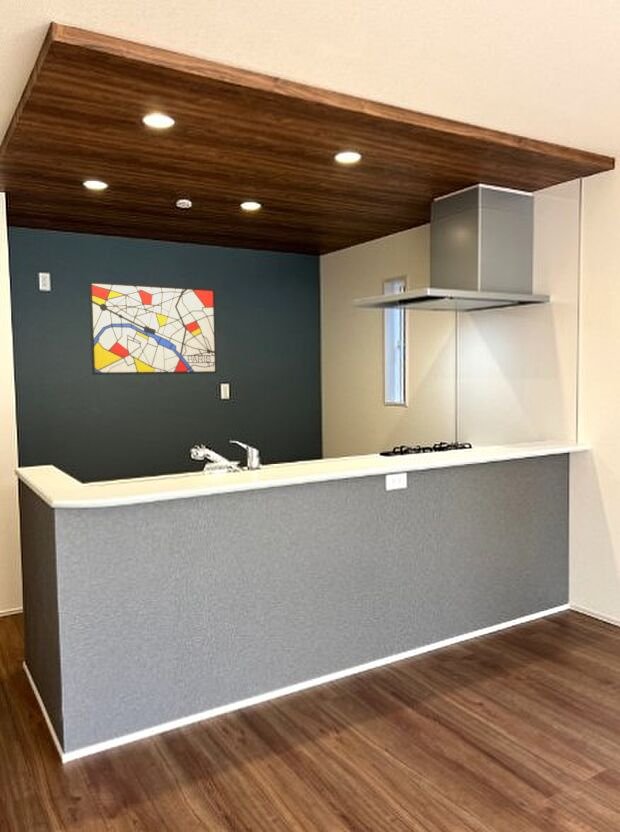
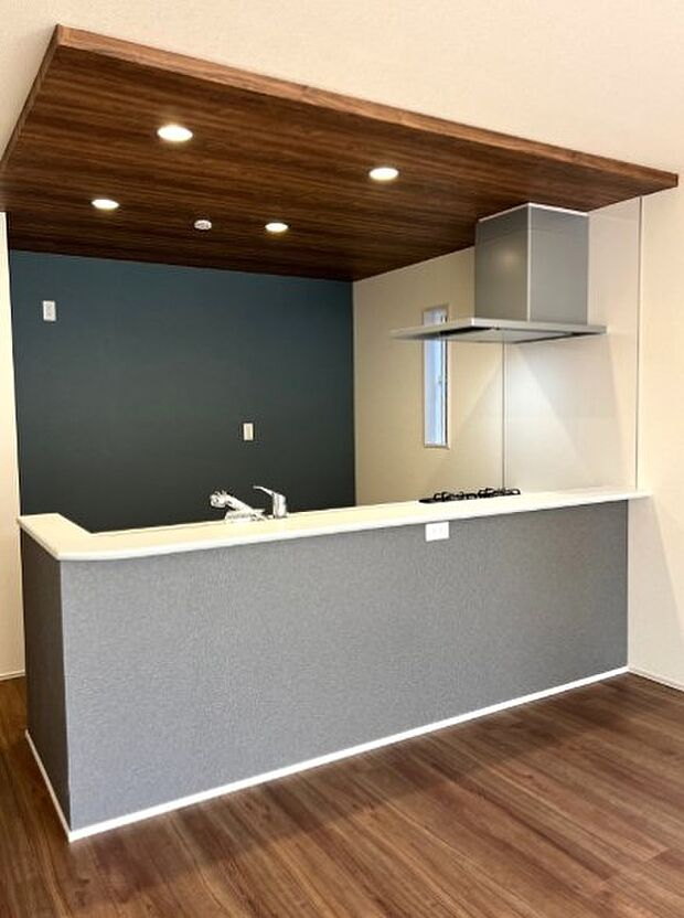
- wall art (156, 330)
